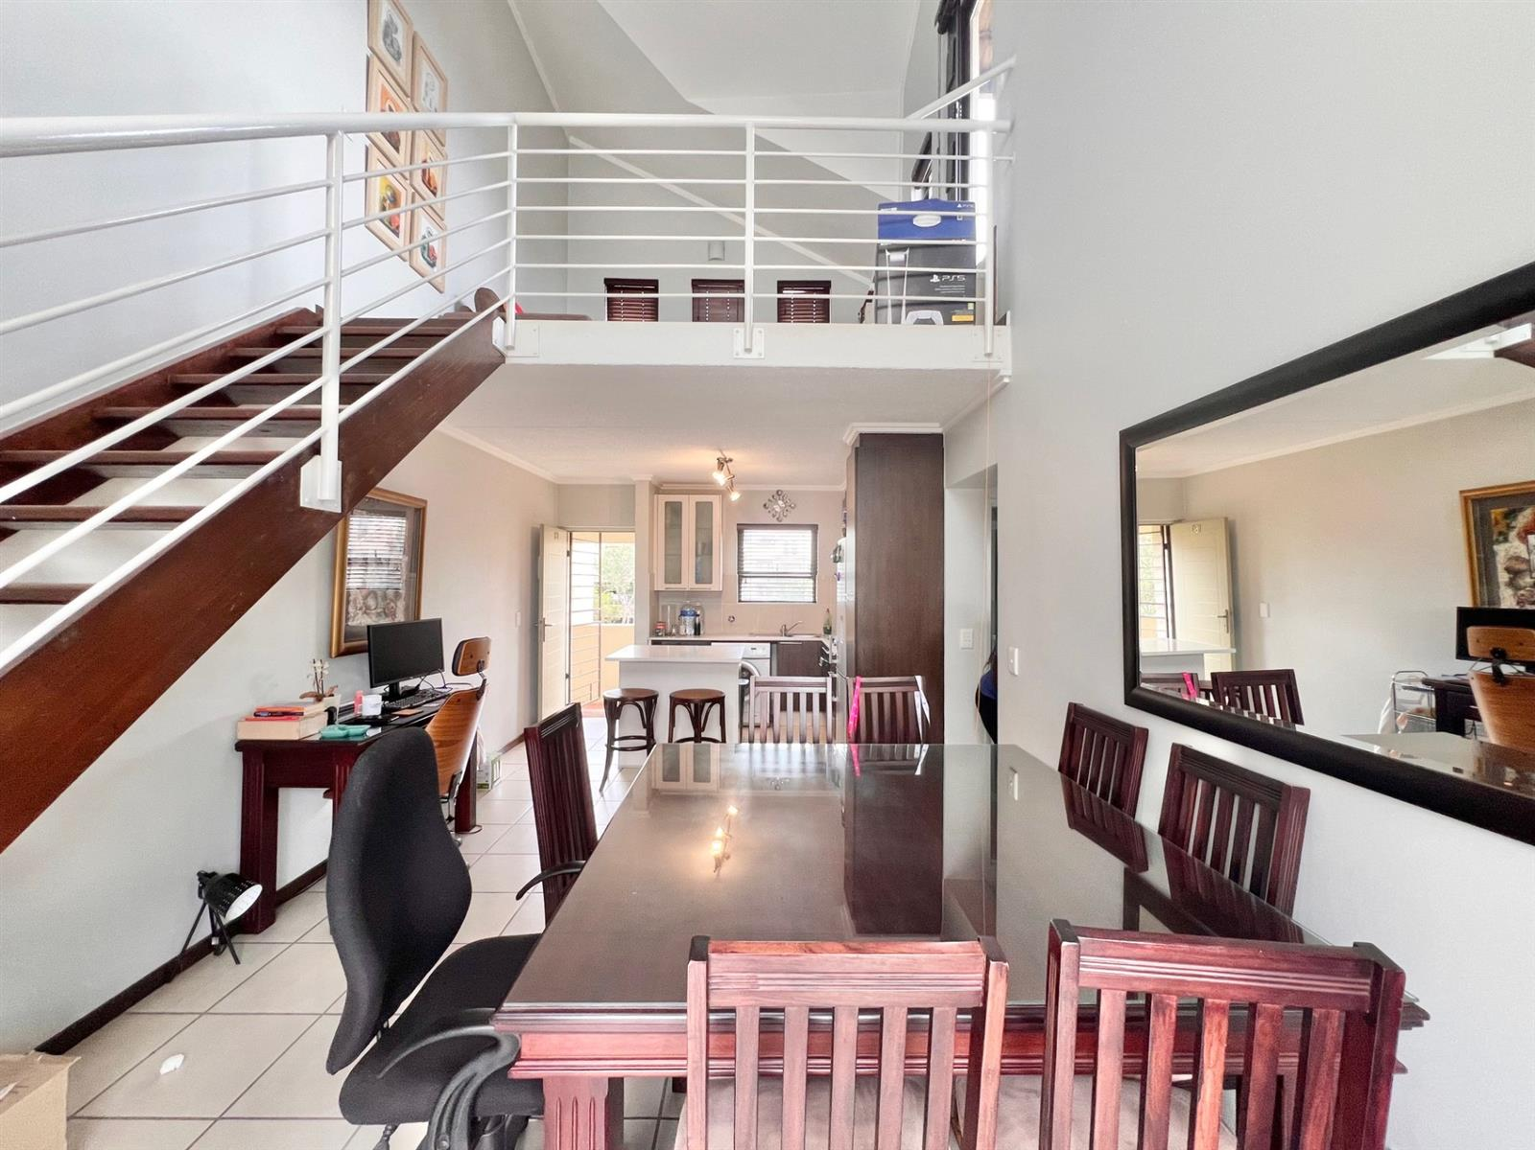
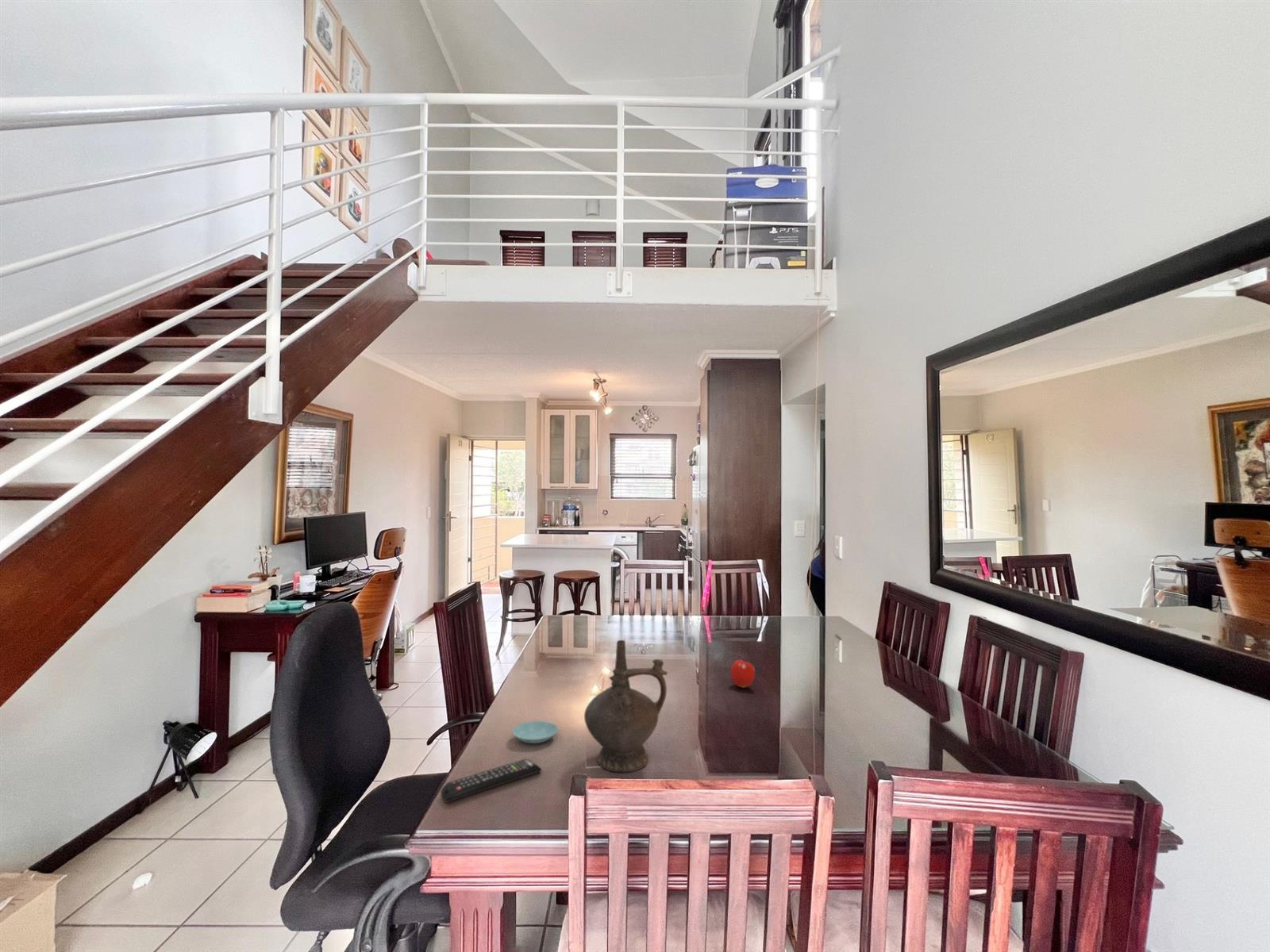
+ ceremonial vessel (625, 700)
+ remote control (493, 778)
+ saucer (535, 734)
+ fruit (742, 671)
